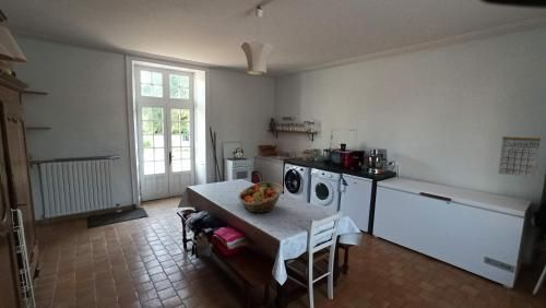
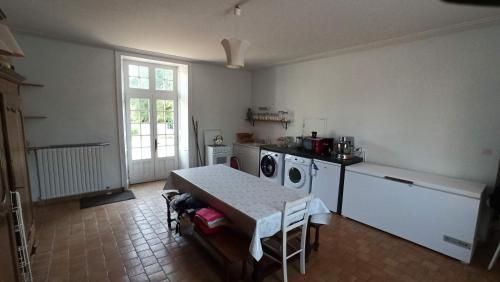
- calendar (519, 152)
- fruit basket (260, 196)
